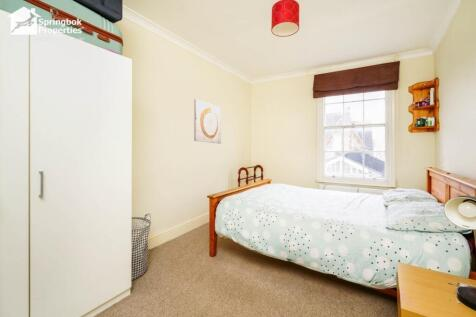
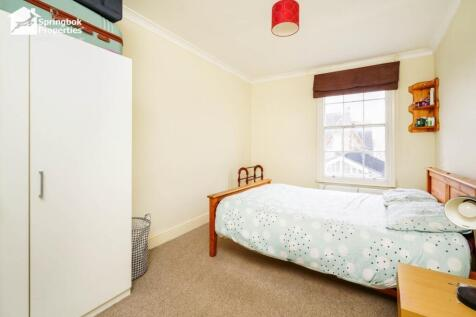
- wall art (208, 123)
